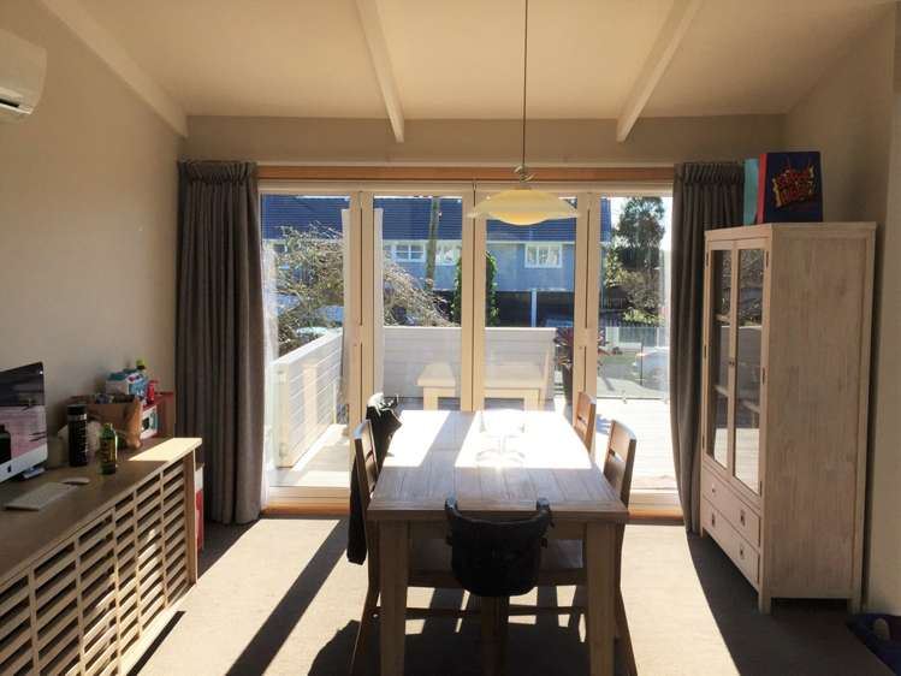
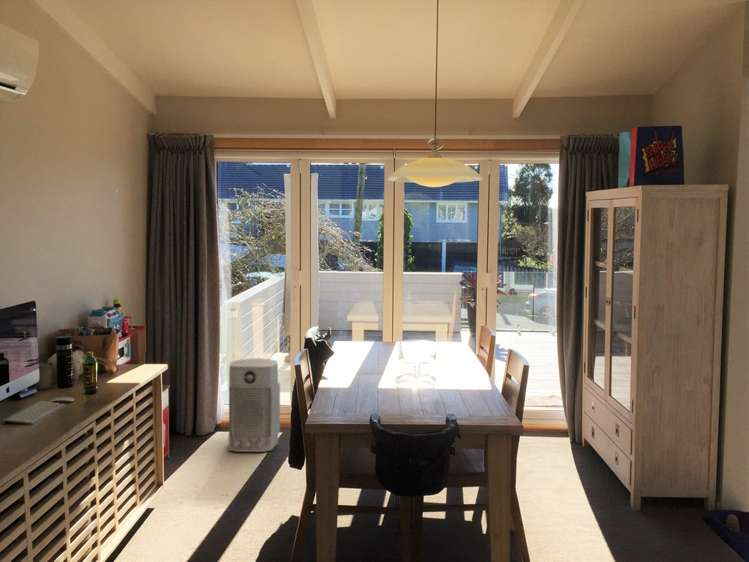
+ air purifier (254, 402)
